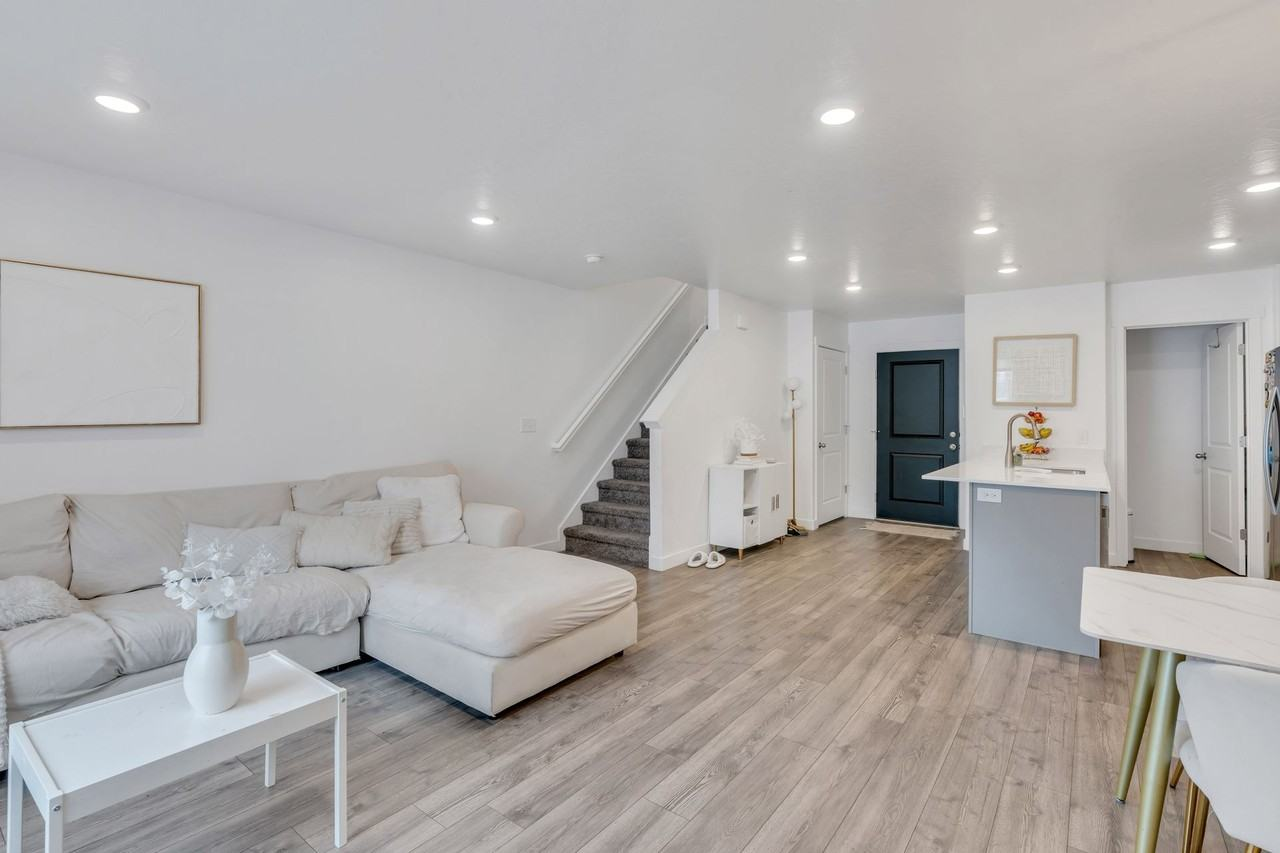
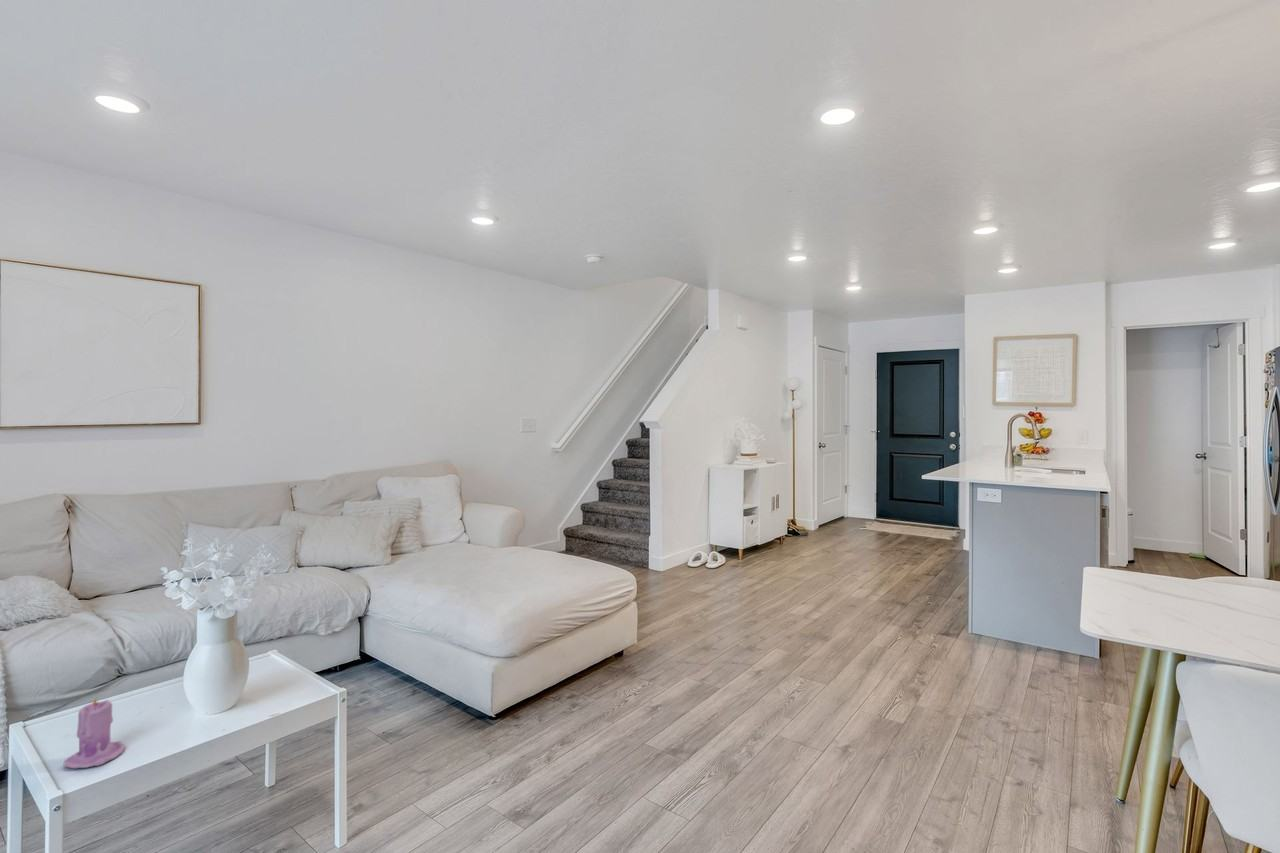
+ candle (96, 726)
